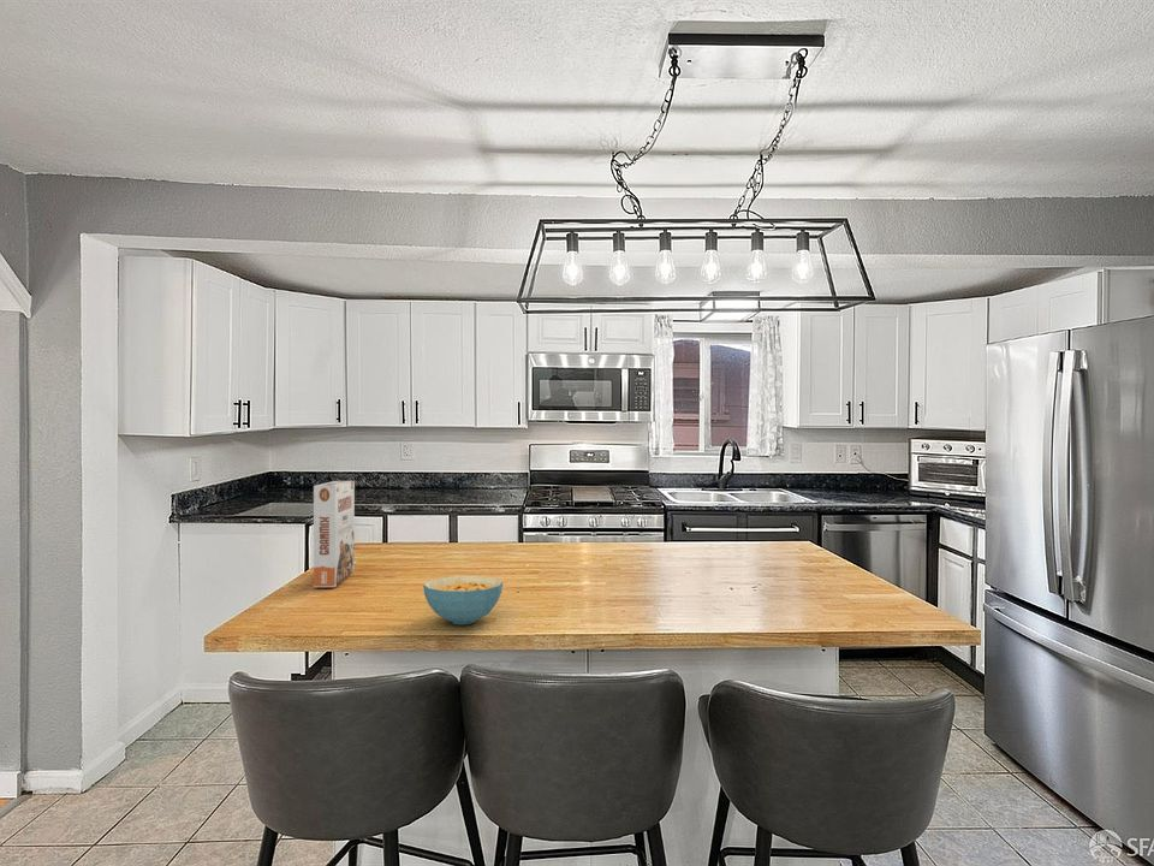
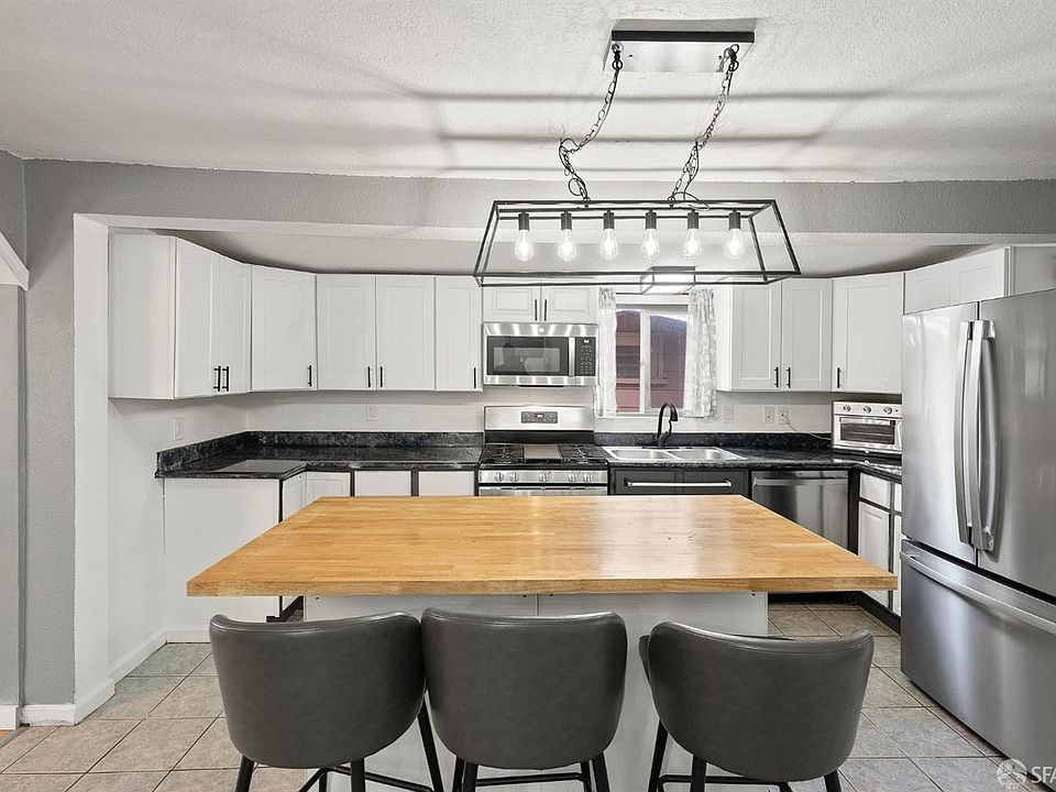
- cereal box (334, 530)
- cereal bowl (463, 601)
